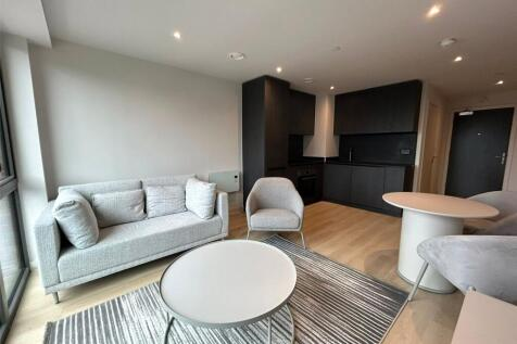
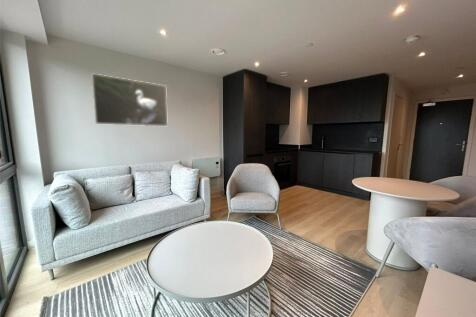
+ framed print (134, 103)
